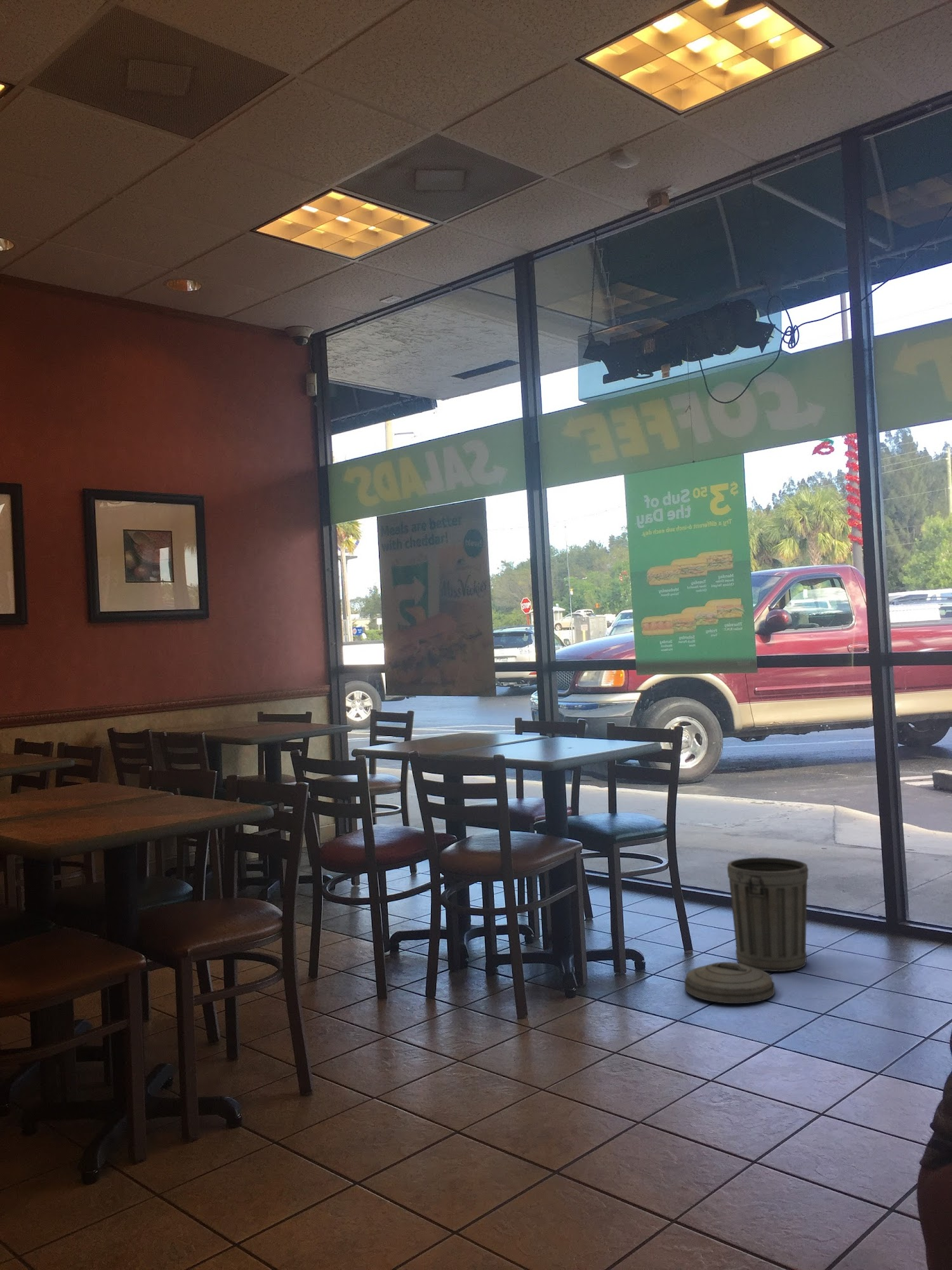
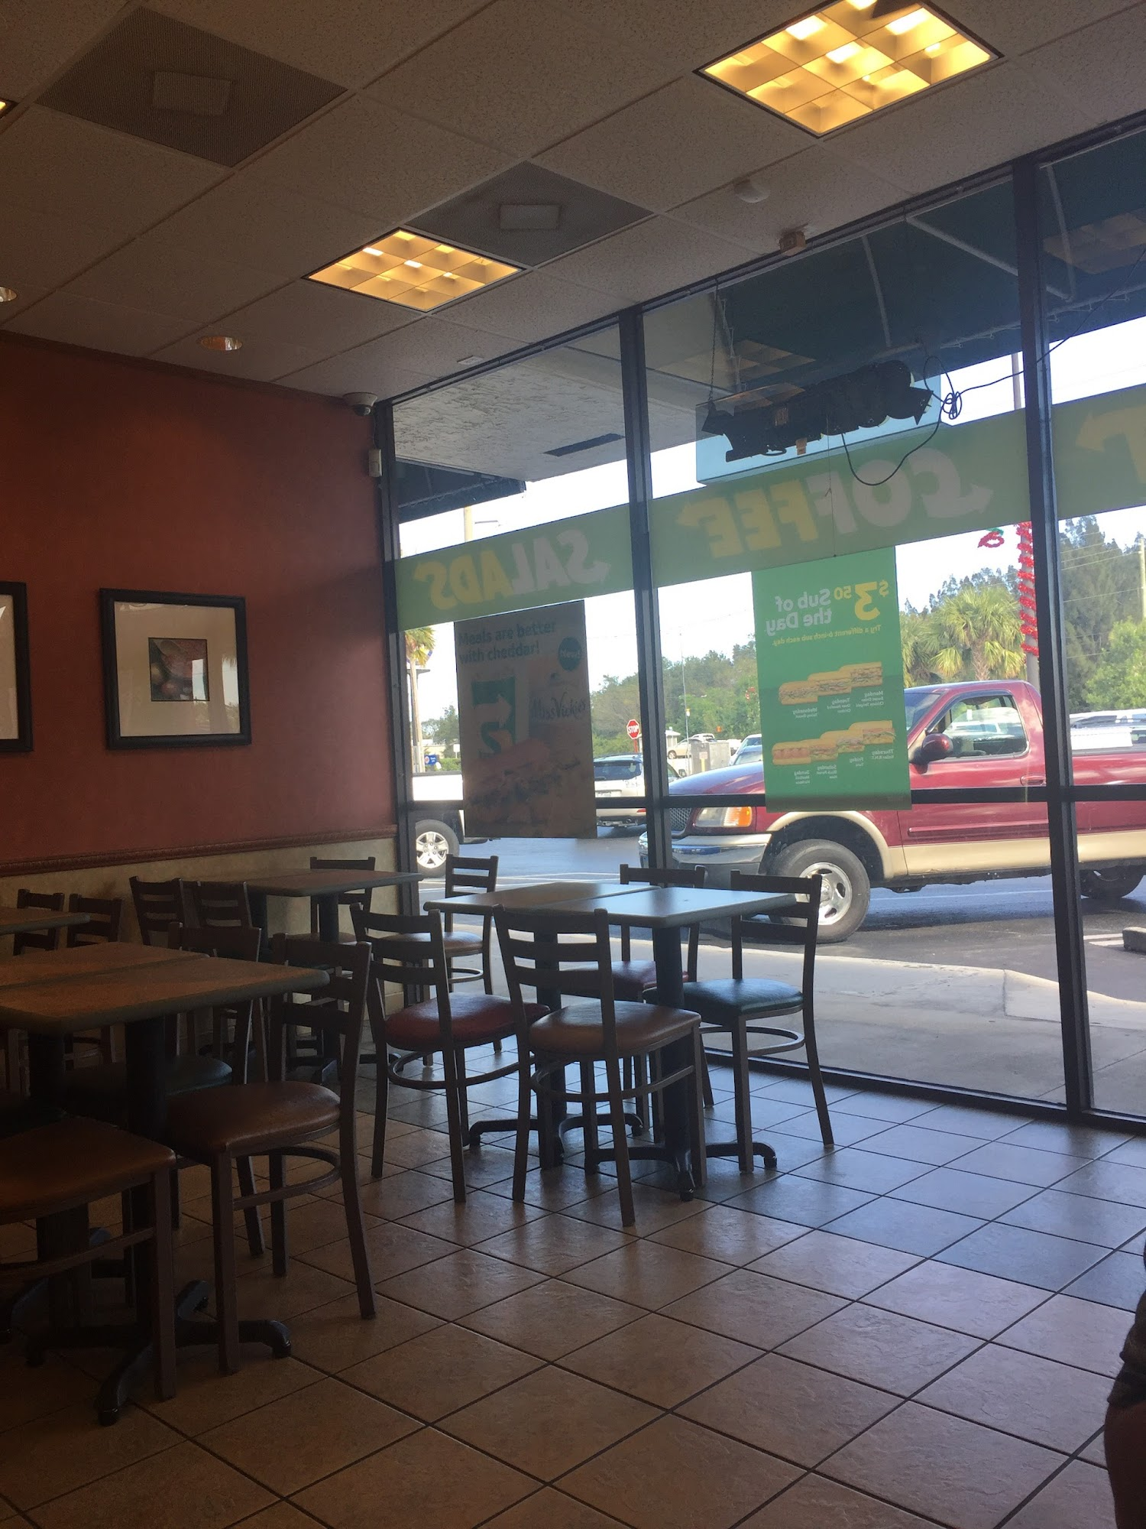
- trash can (749, 924)
